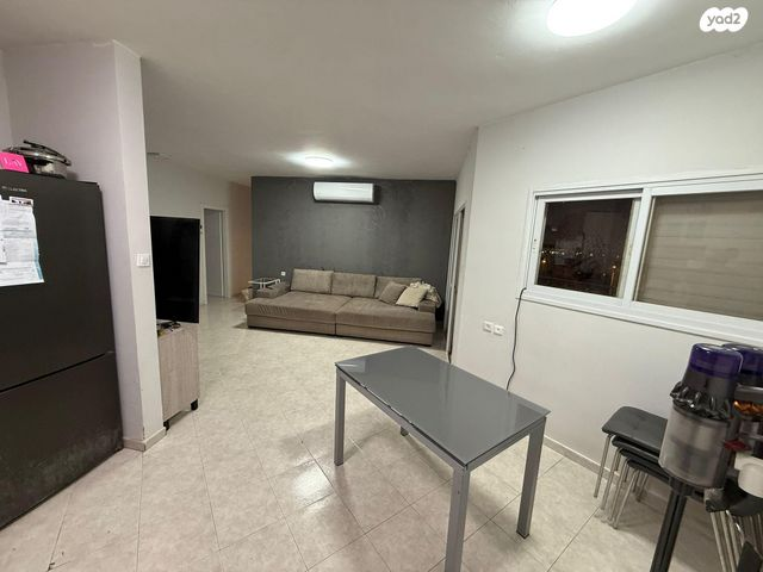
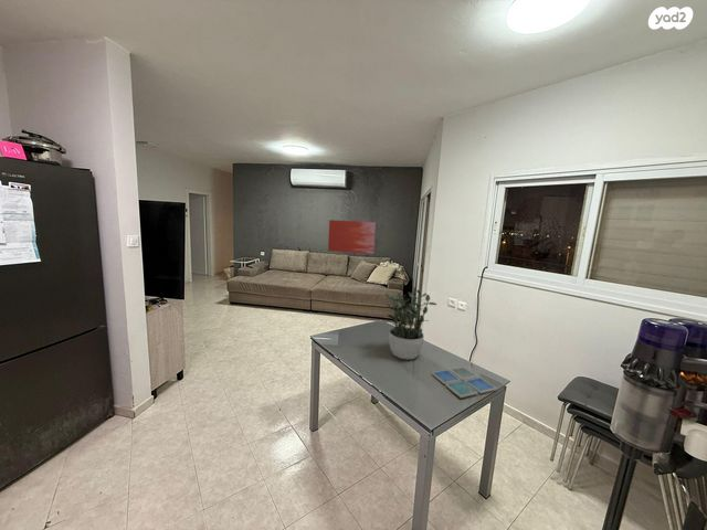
+ drink coaster (462, 380)
+ potted plant (409, 322)
+ wall art (351, 236)
